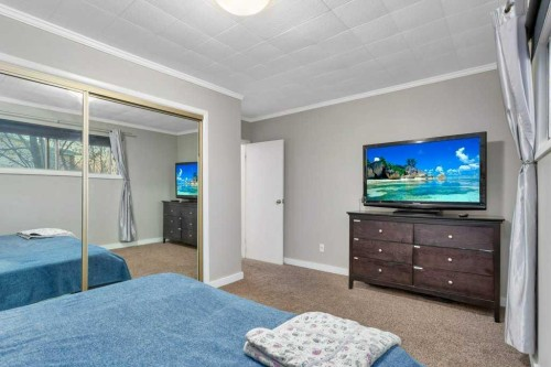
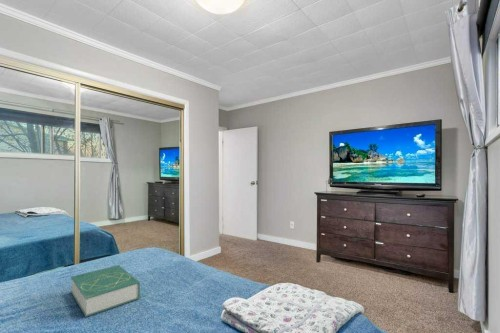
+ book (104, 287)
